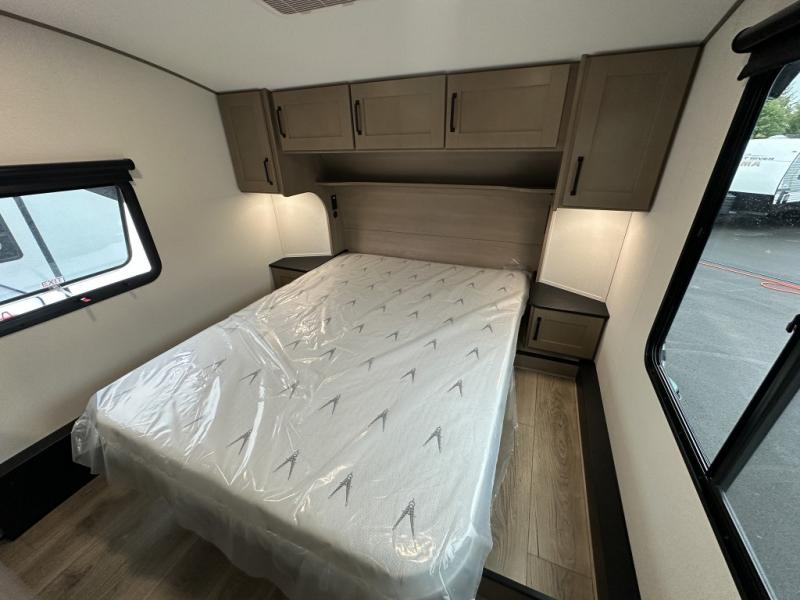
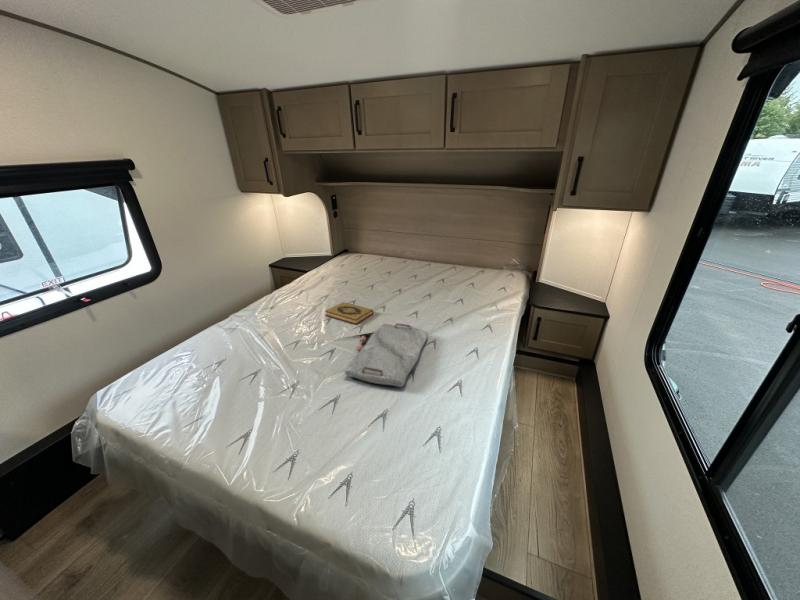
+ hardback book (349, 312)
+ serving tray (384, 348)
